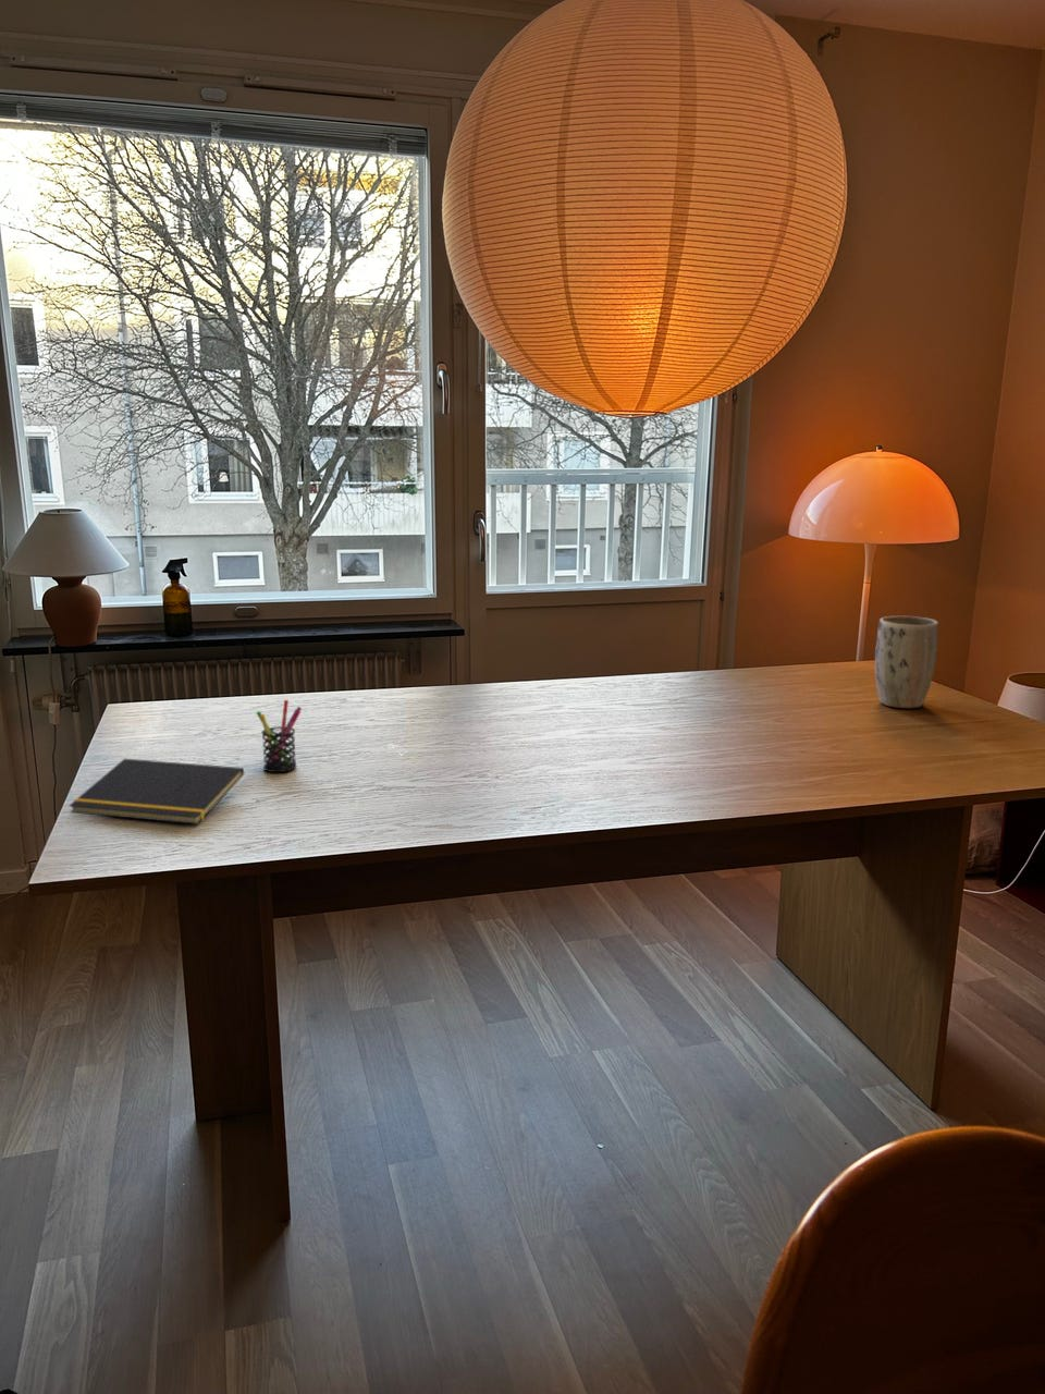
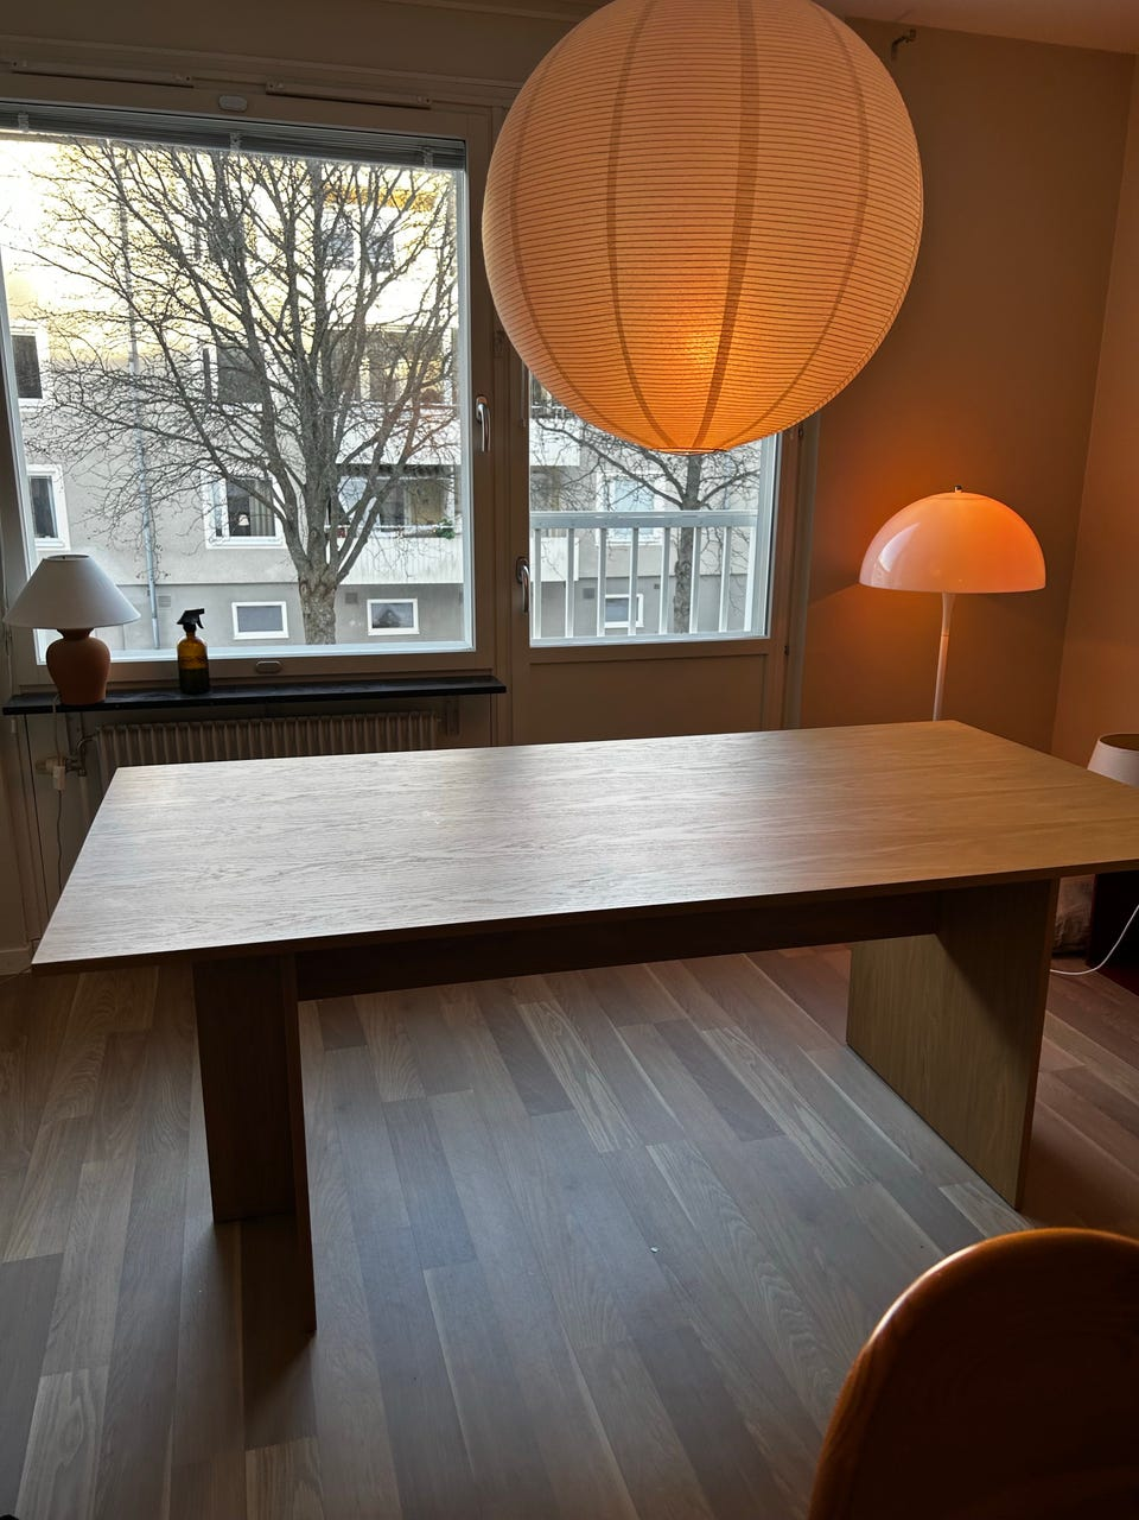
- plant pot (904, 662)
- pen holder (276, 734)
- notepad (159, 788)
